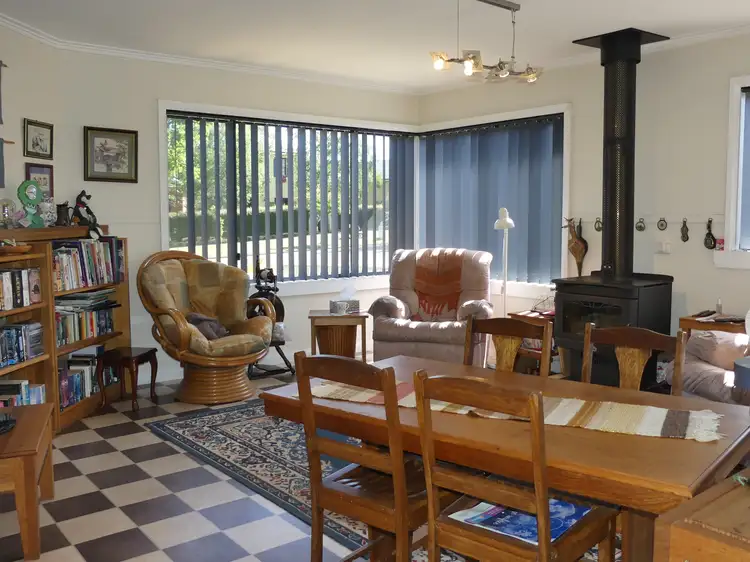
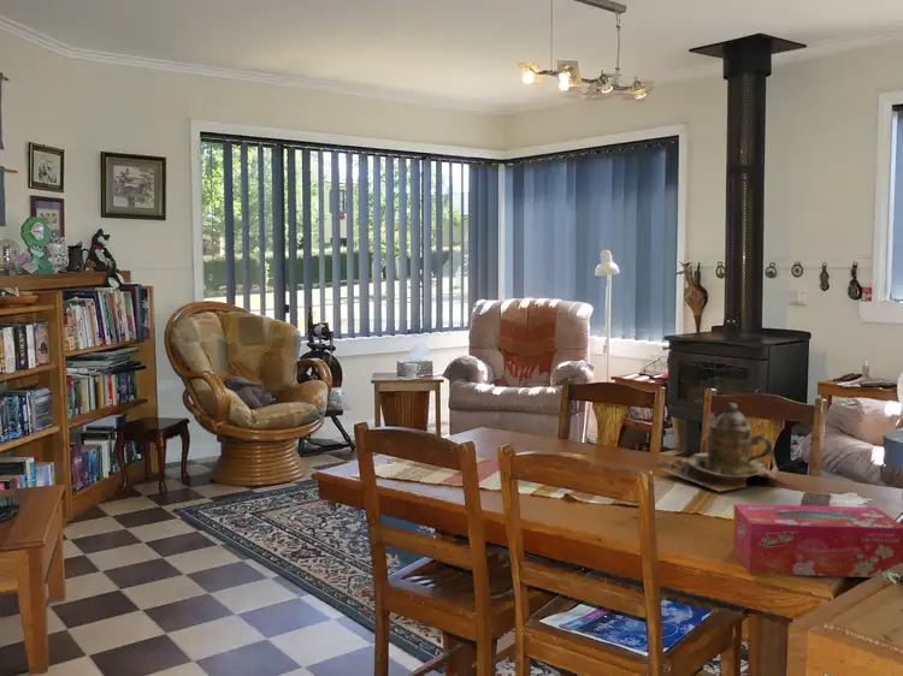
+ tissue box (814, 539)
+ teapot (719, 439)
